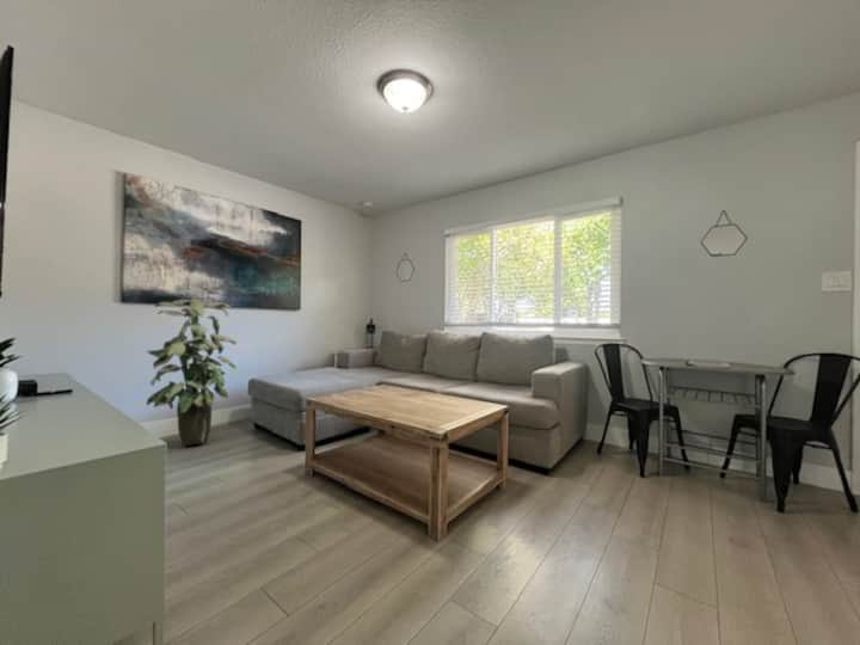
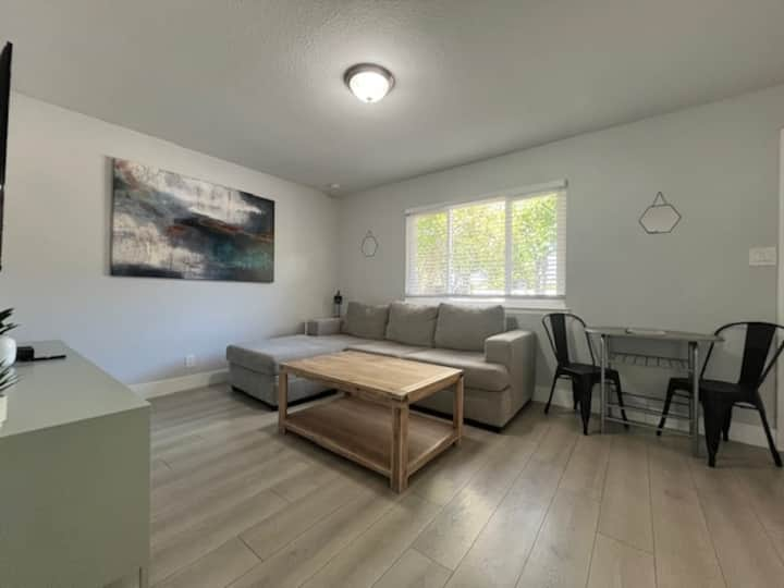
- indoor plant (190, 366)
